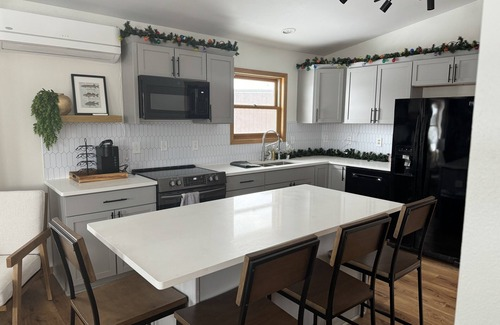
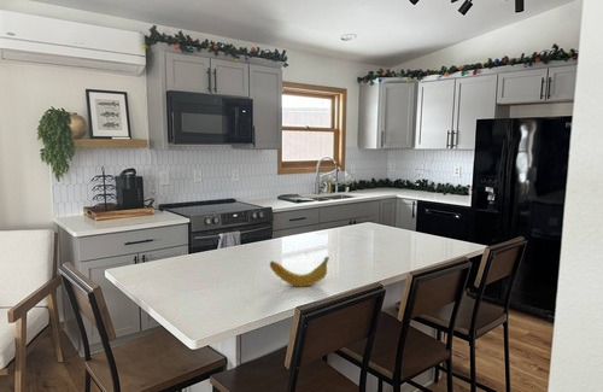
+ fruit (298, 274)
